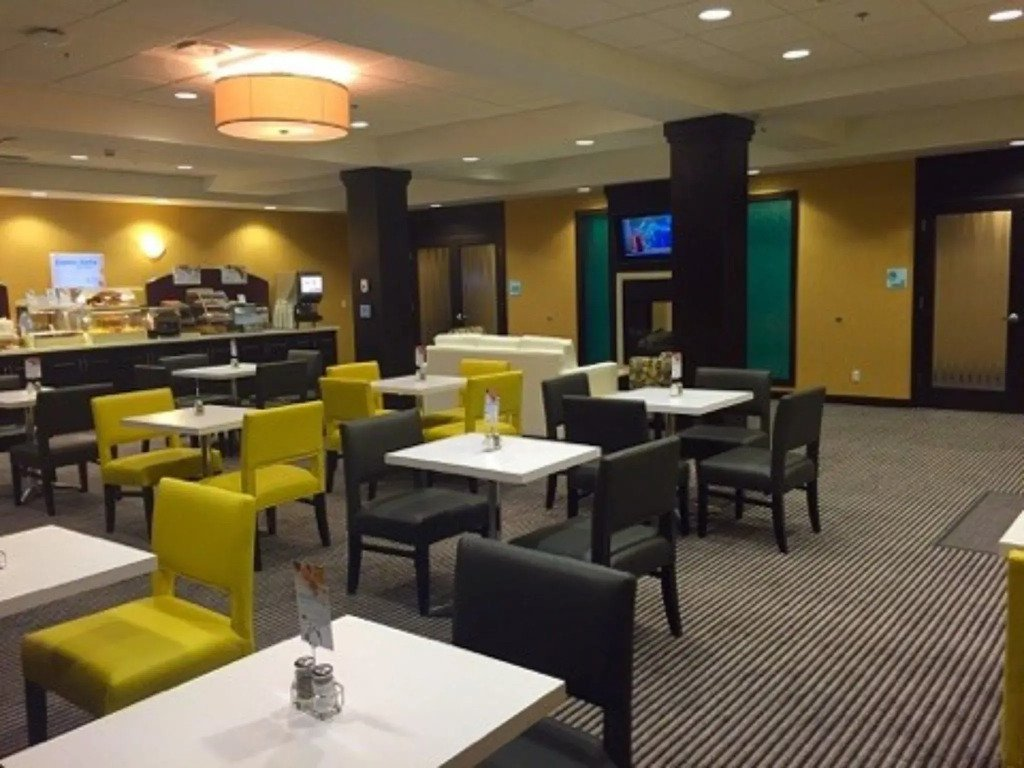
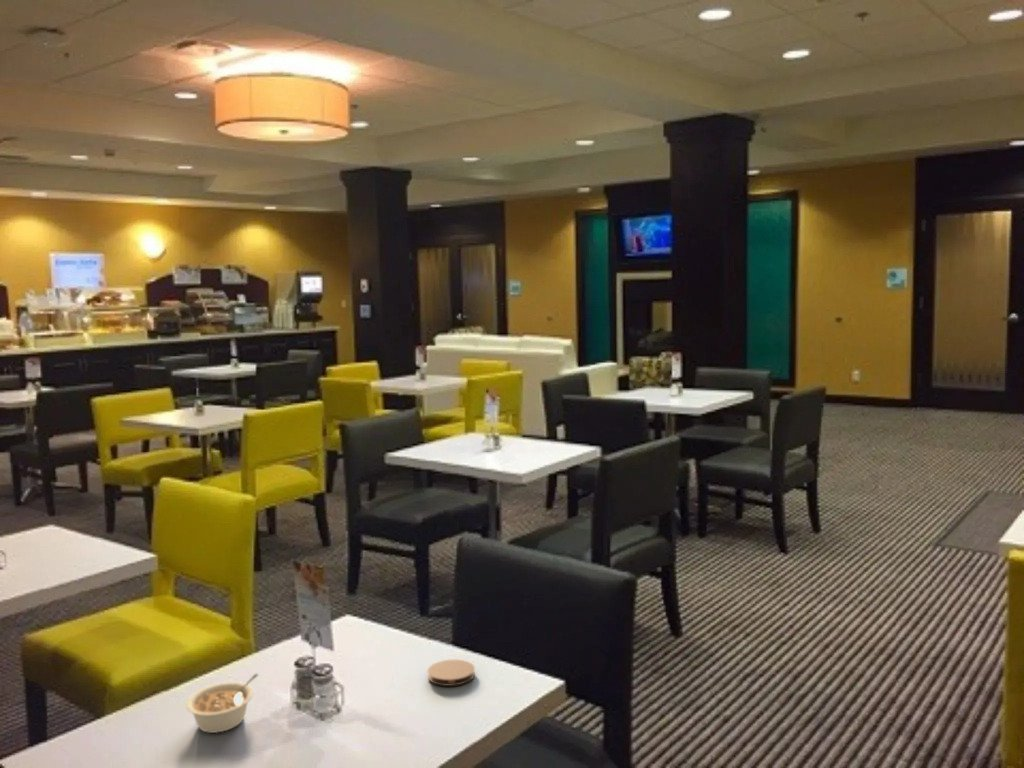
+ coaster (451, 672)
+ legume (221, 705)
